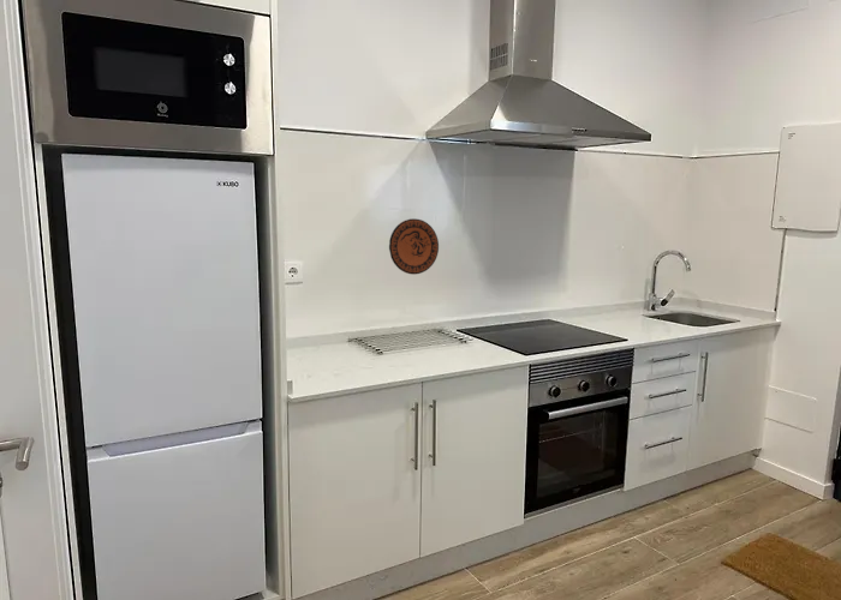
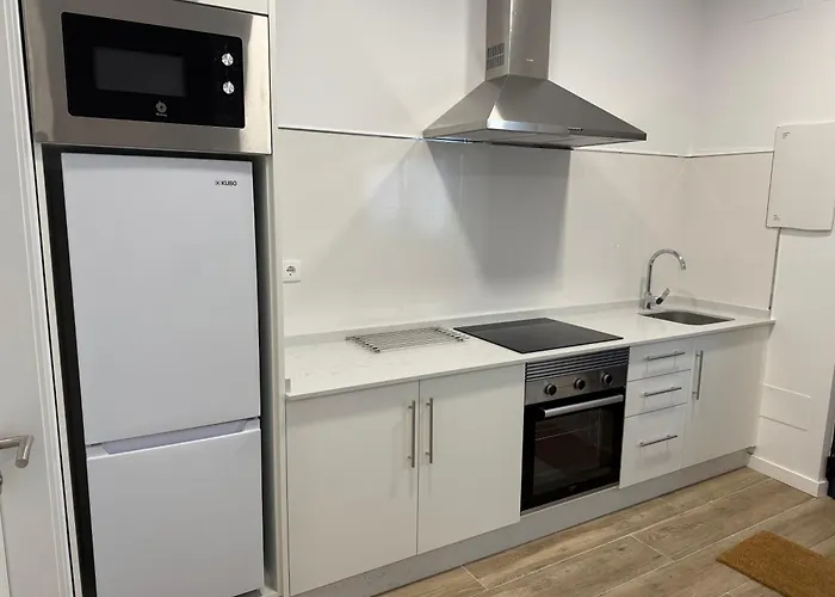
- decorative plate (413, 246)
